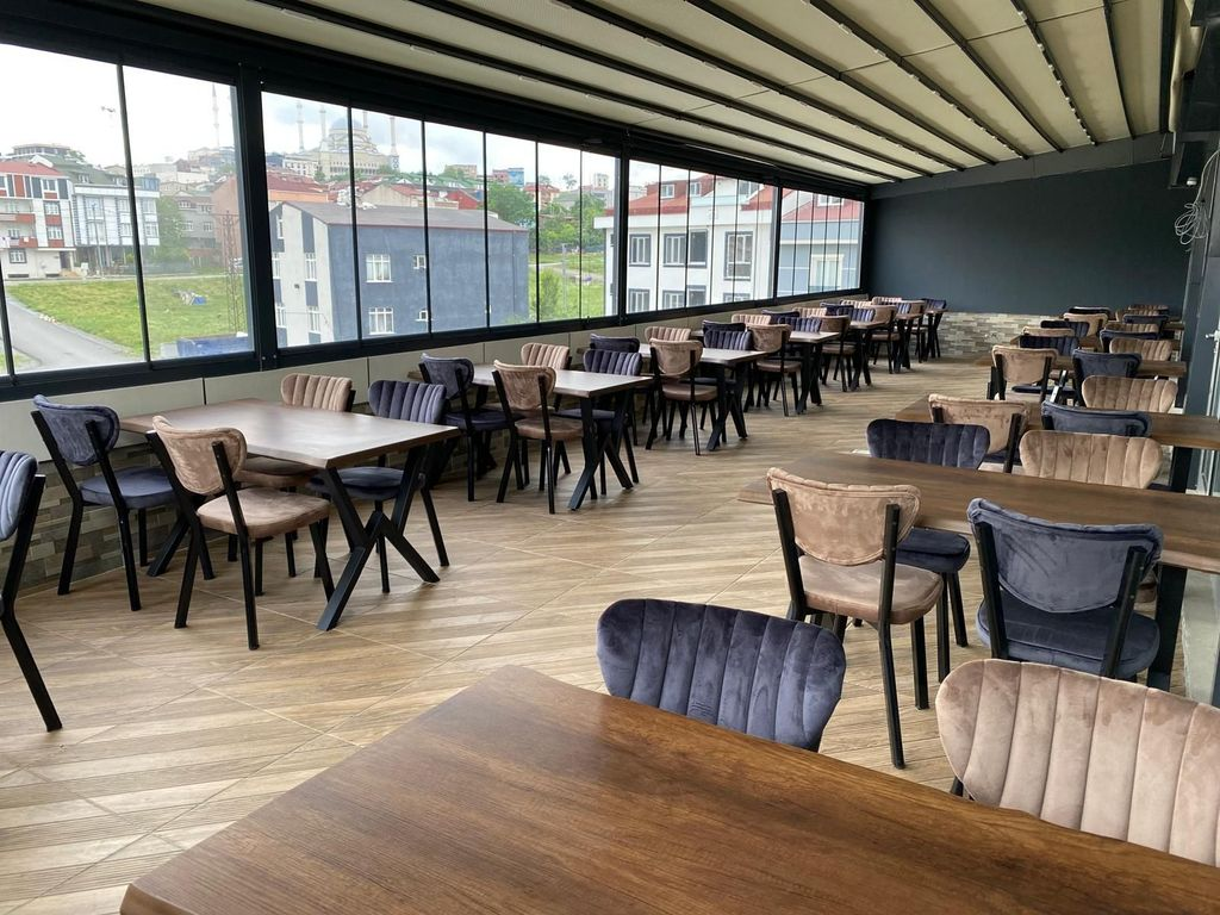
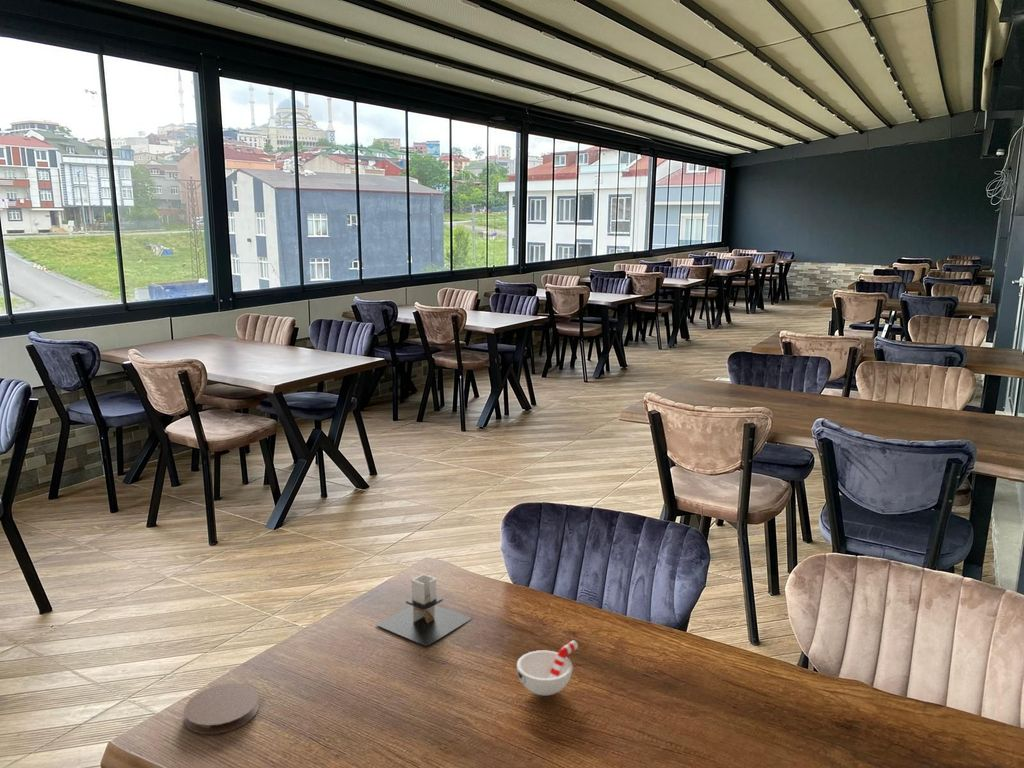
+ cup (548, 670)
+ coaster (222, 707)
+ architectural model (424, 600)
